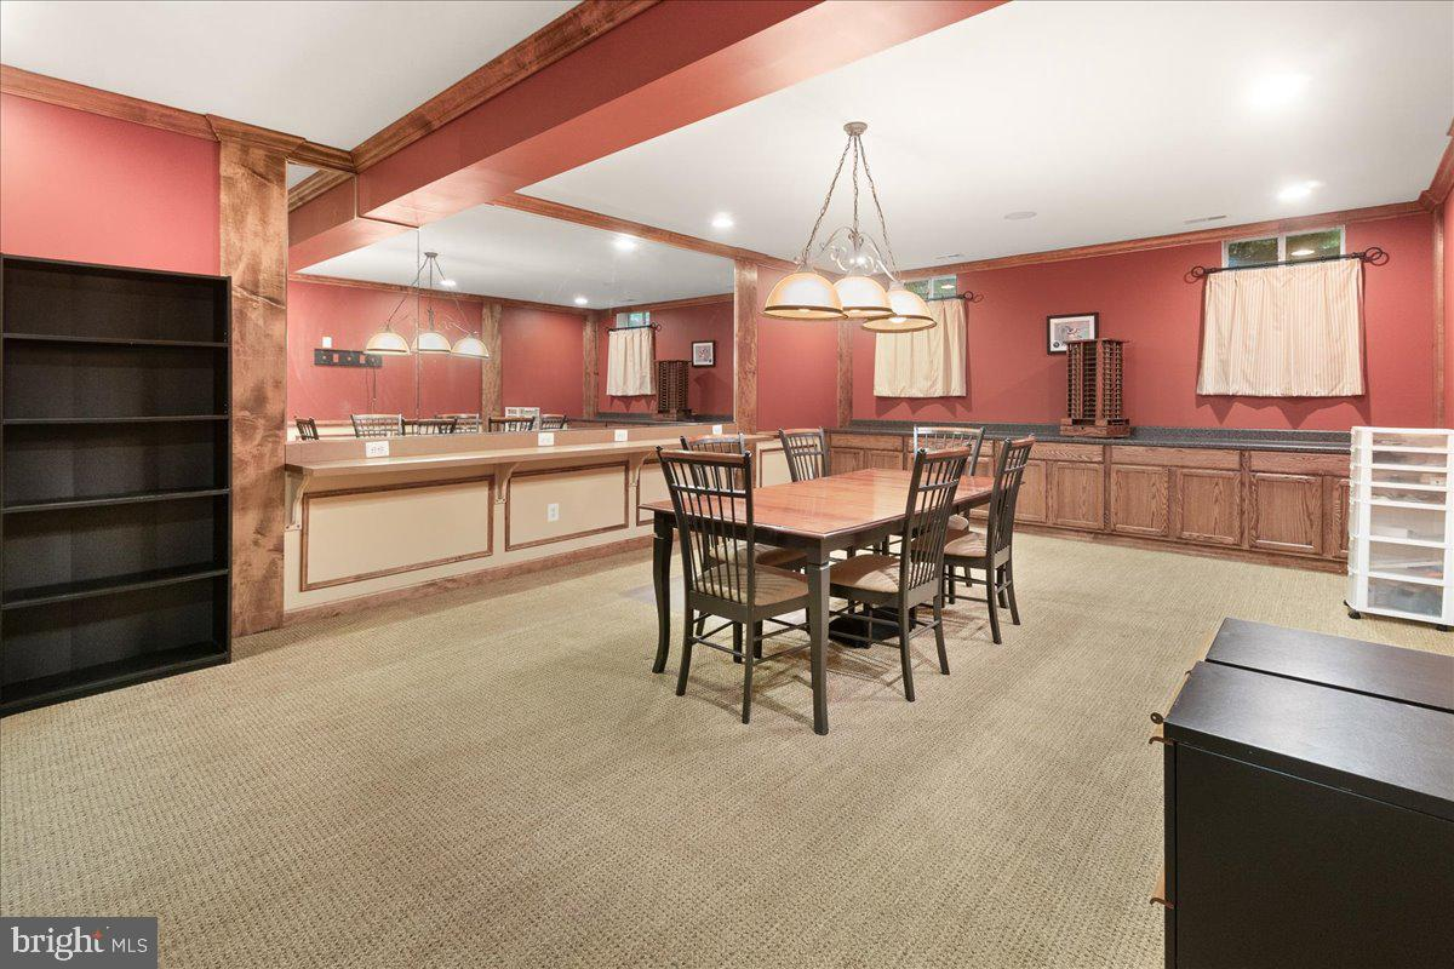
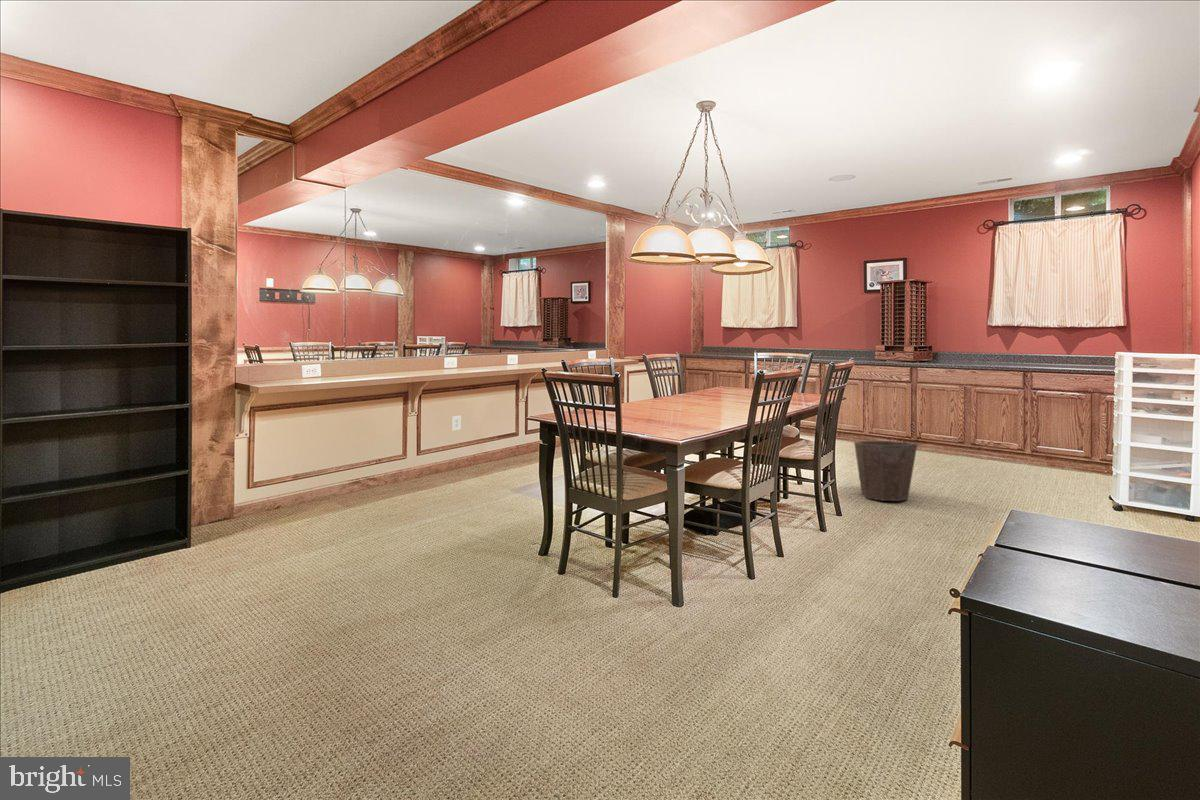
+ waste bin (884, 470)
